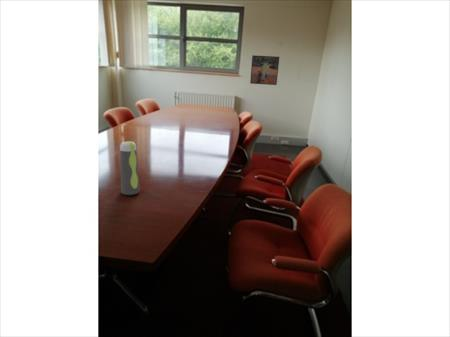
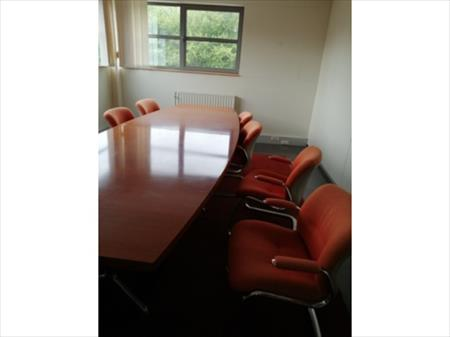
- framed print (264, 70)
- water bottle (129, 167)
